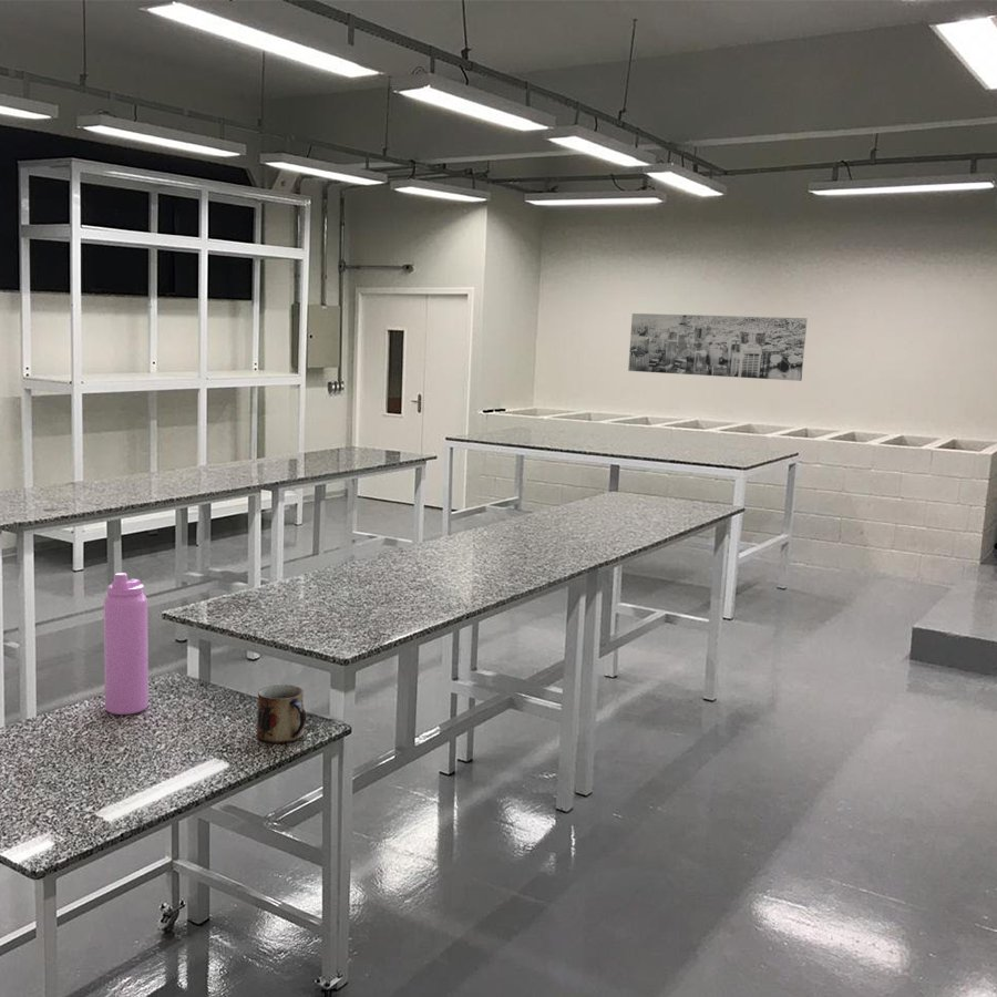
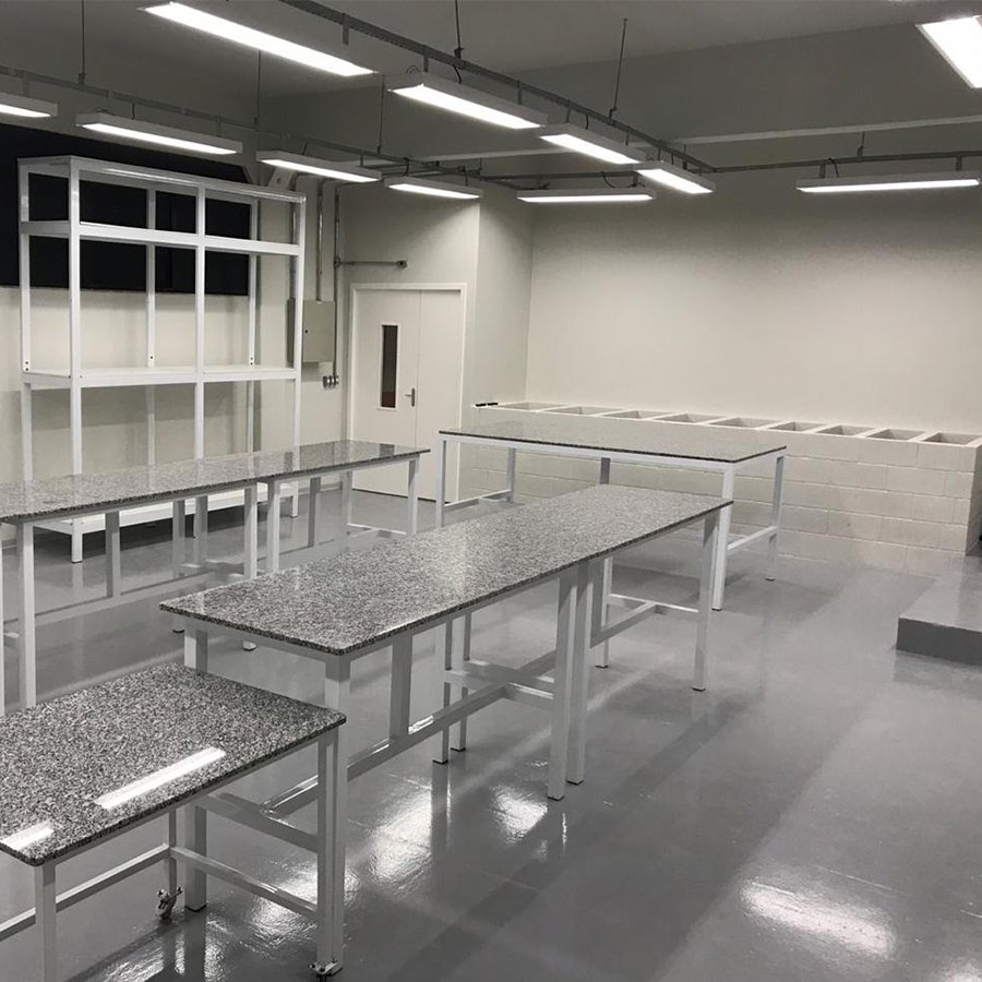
- water bottle (125, 640)
- wall art (713, 346)
- mug (282, 713)
